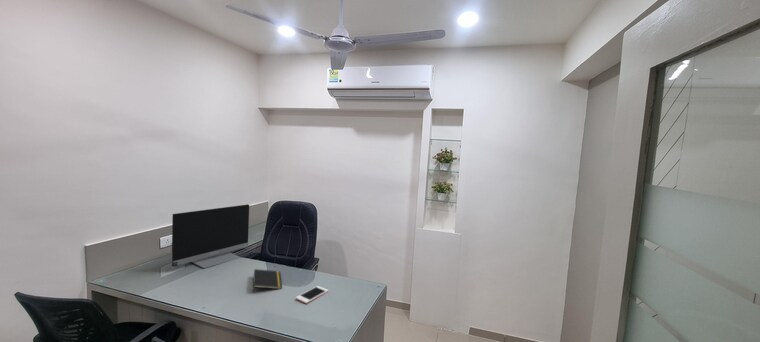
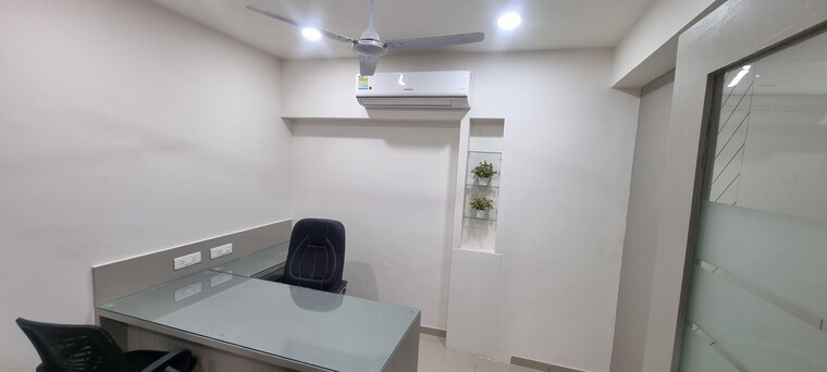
- monitor (214, 233)
- cell phone (312, 294)
- notepad (267, 278)
